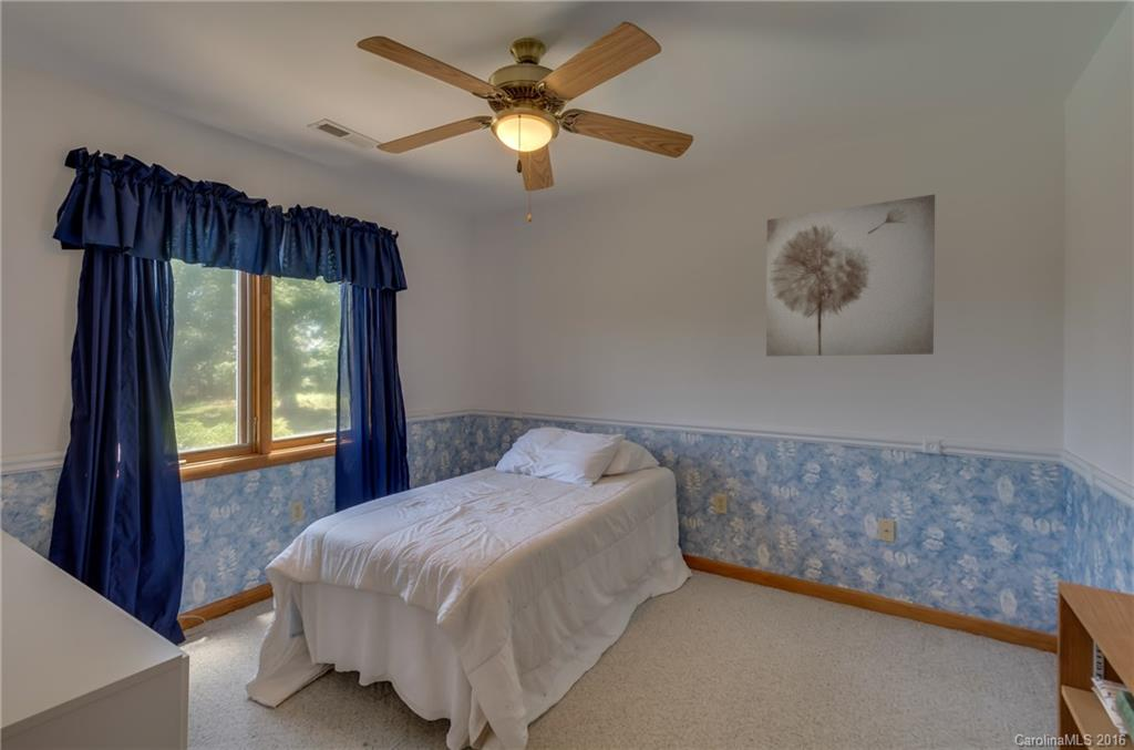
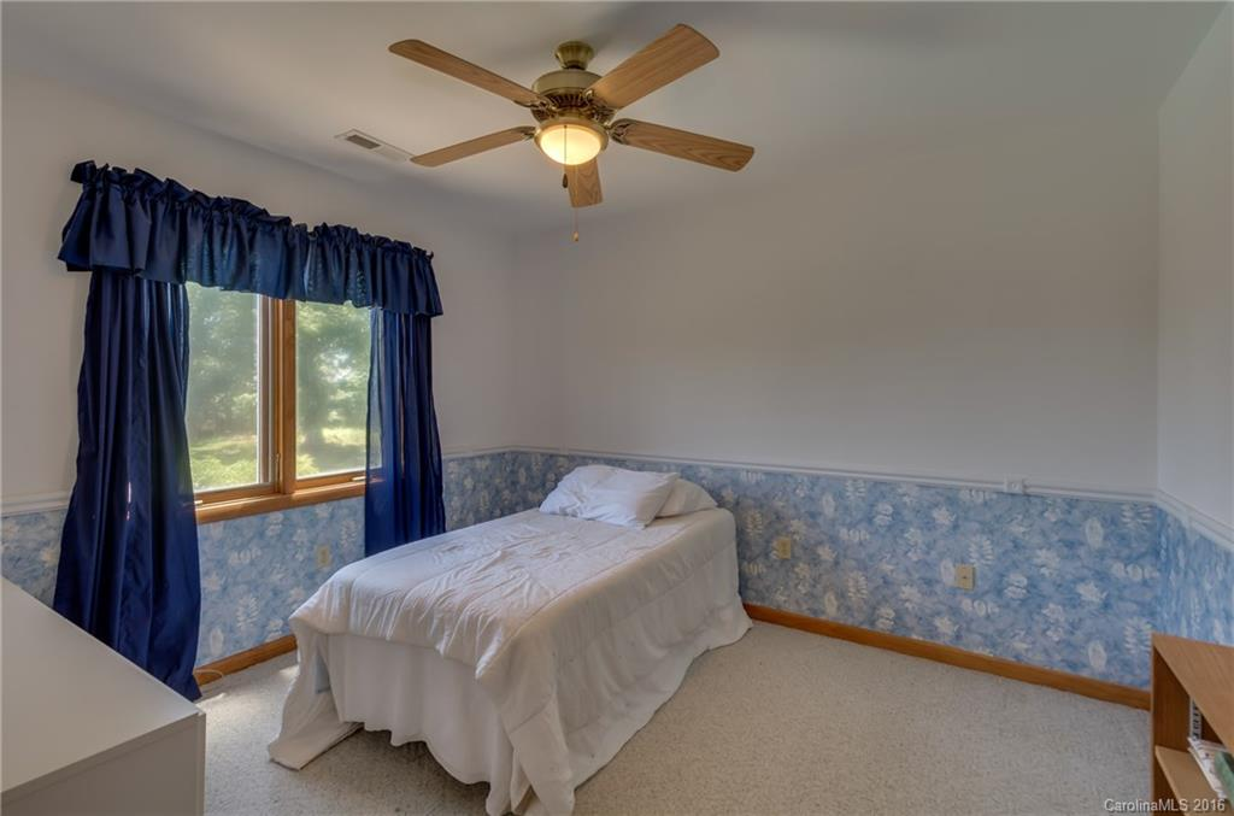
- wall art (844, 281)
